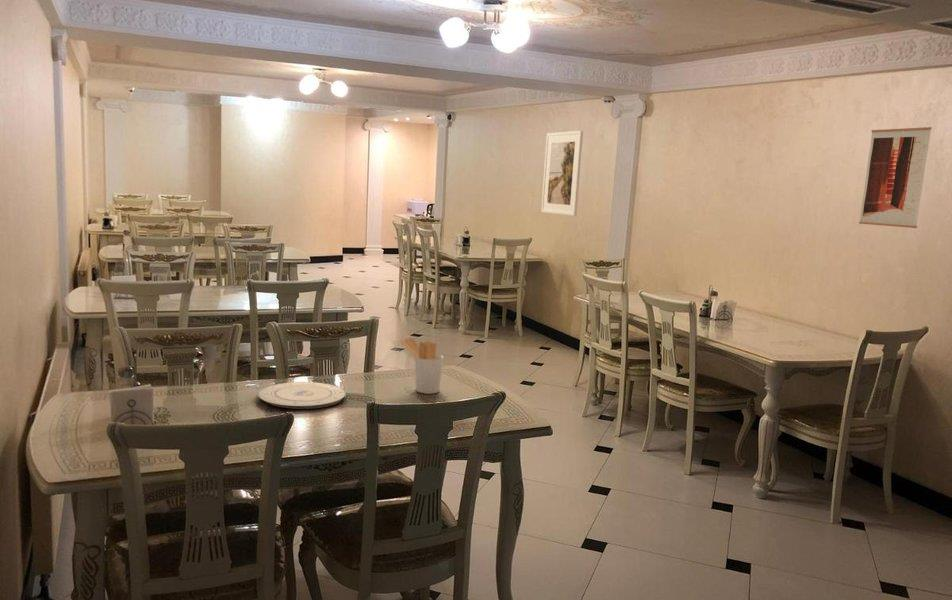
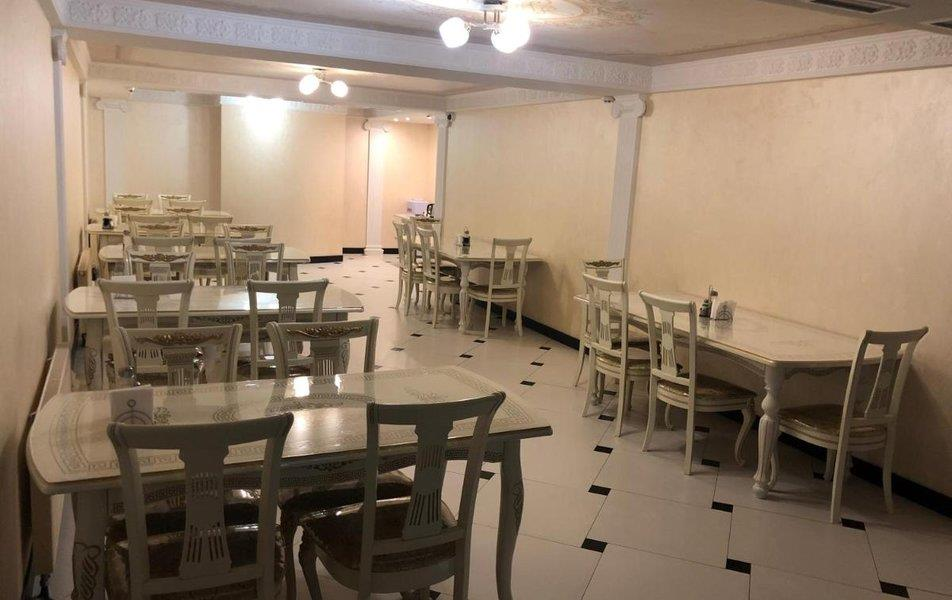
- utensil holder (421, 364)
- wall art (893, 177)
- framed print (561, 173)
- plate (302, 395)
